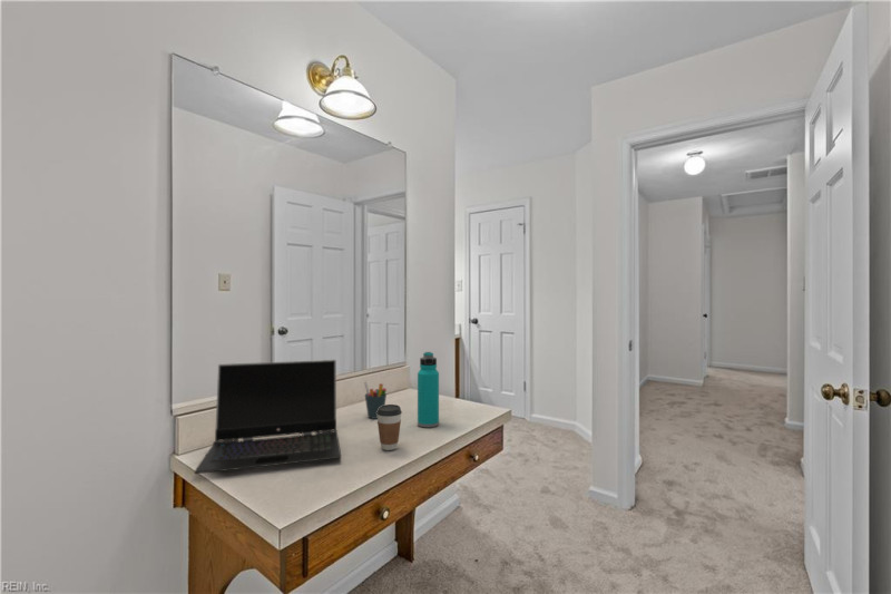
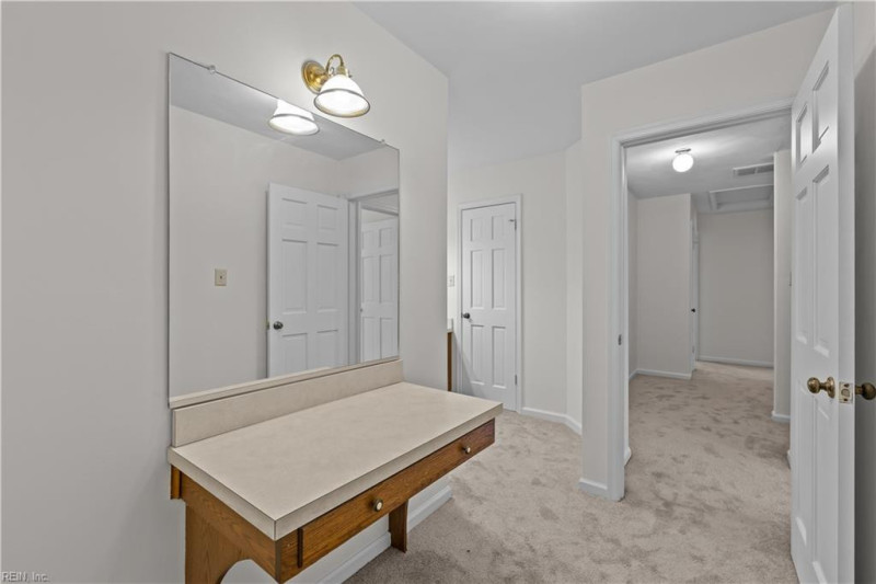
- coffee cup (389, 427)
- pen holder (375, 399)
- laptop computer (275, 410)
- water bottle (428, 388)
